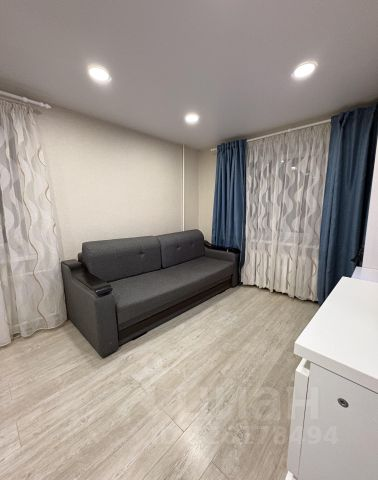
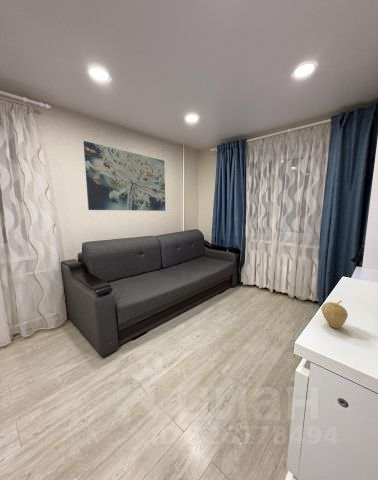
+ wall art (131, 182)
+ fruit (333, 312)
